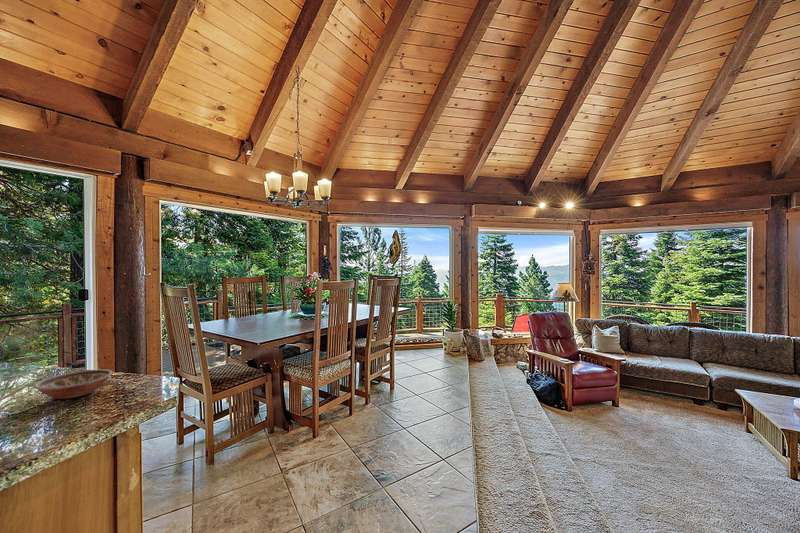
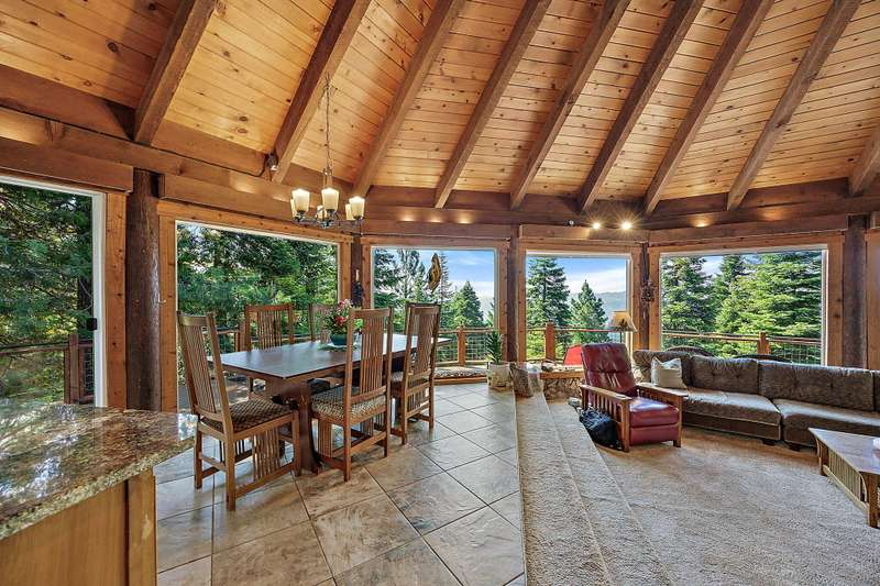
- bowl (75, 385)
